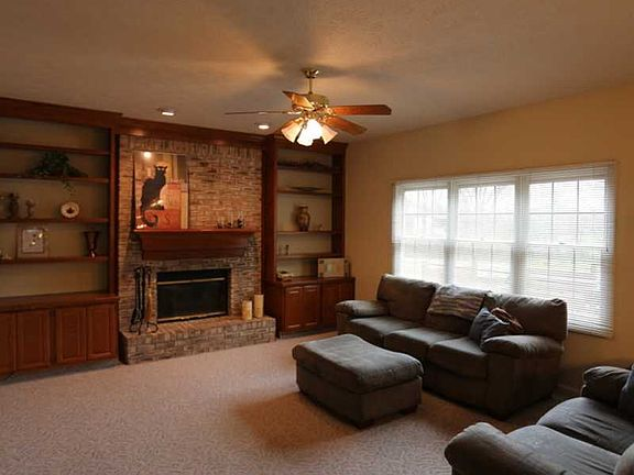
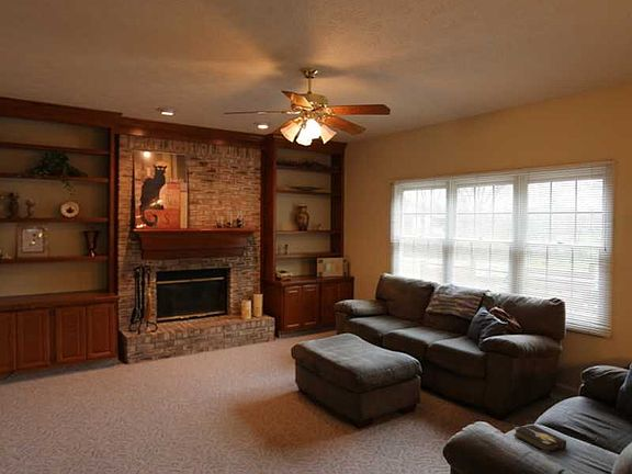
+ hardback book (539, 437)
